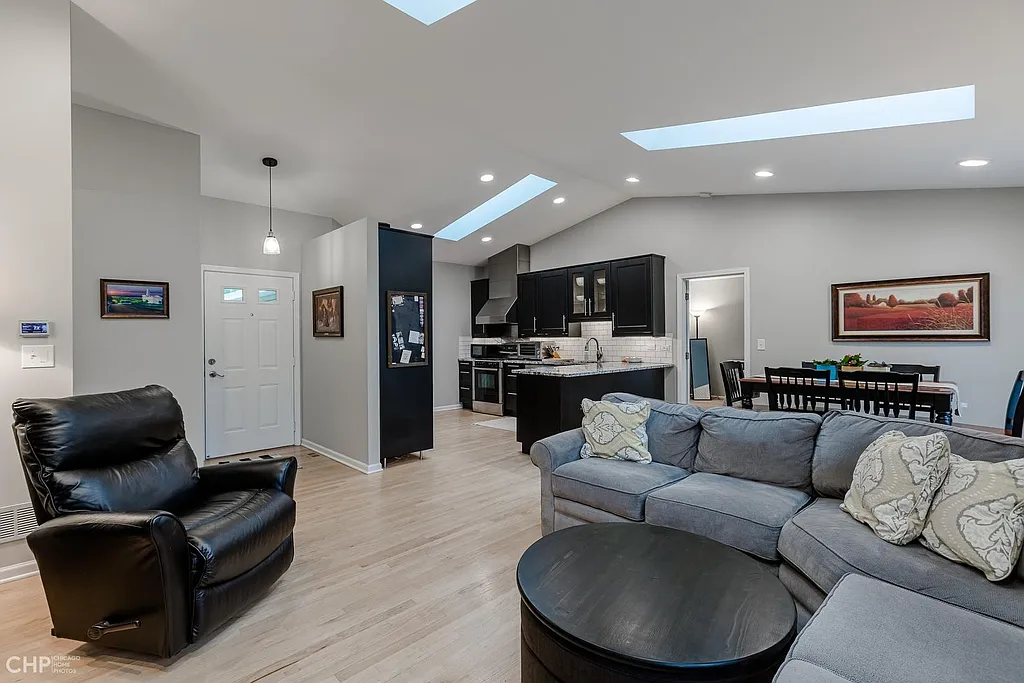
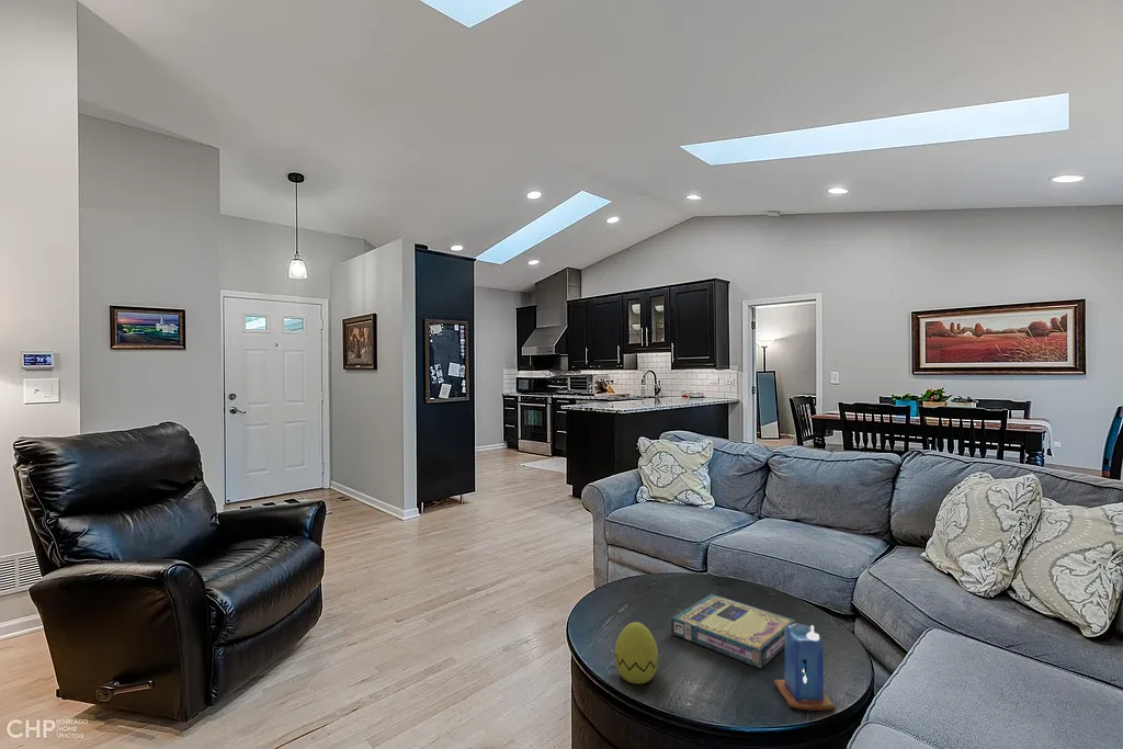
+ decorative egg (636, 649)
+ video game box (733, 626)
+ candle (804, 658)
